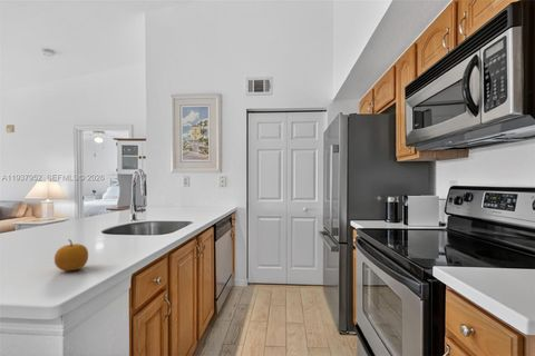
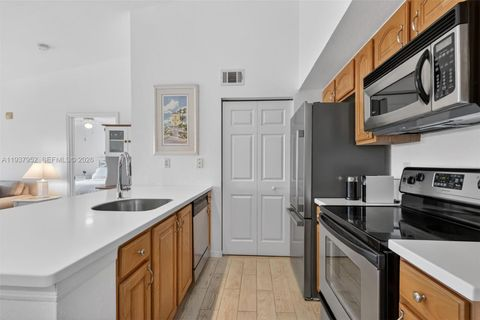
- fruit (71, 254)
